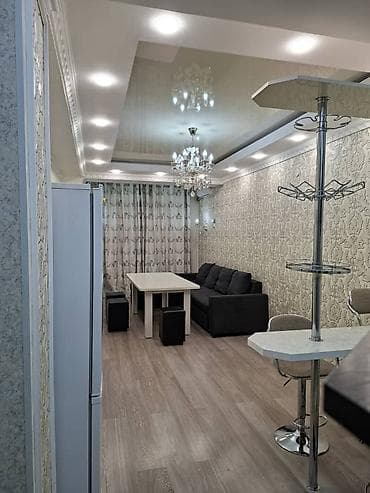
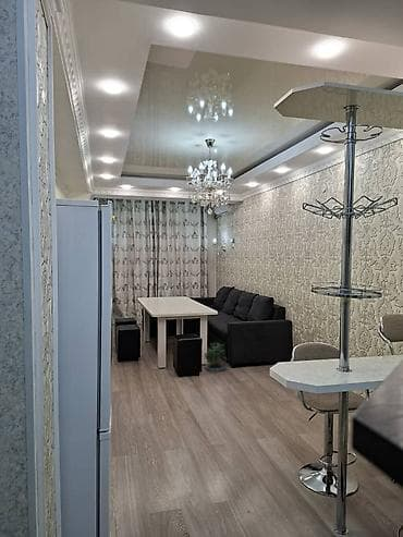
+ potted plant (215, 355)
